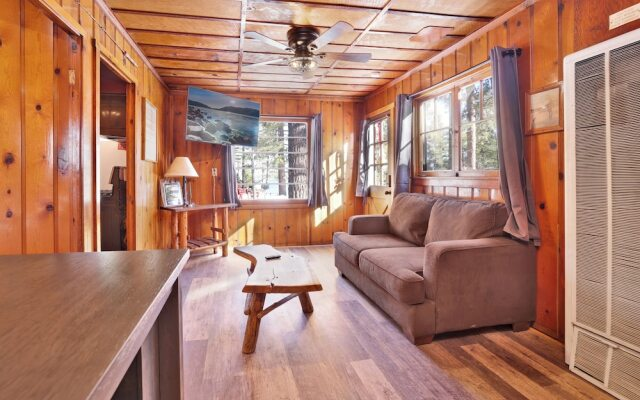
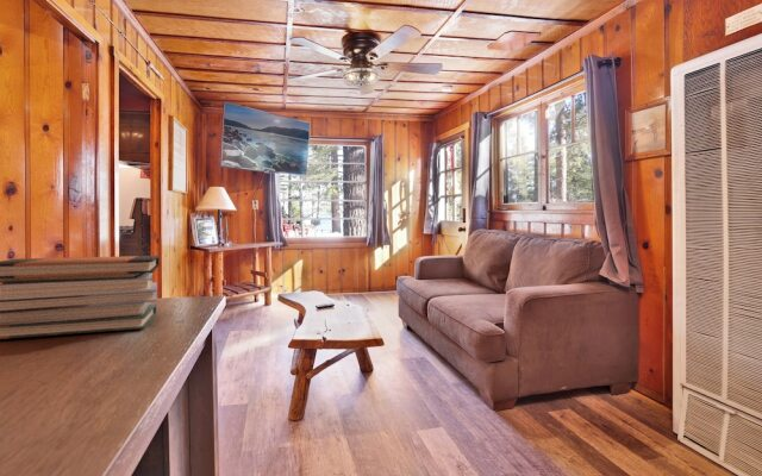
+ book stack (83, 292)
